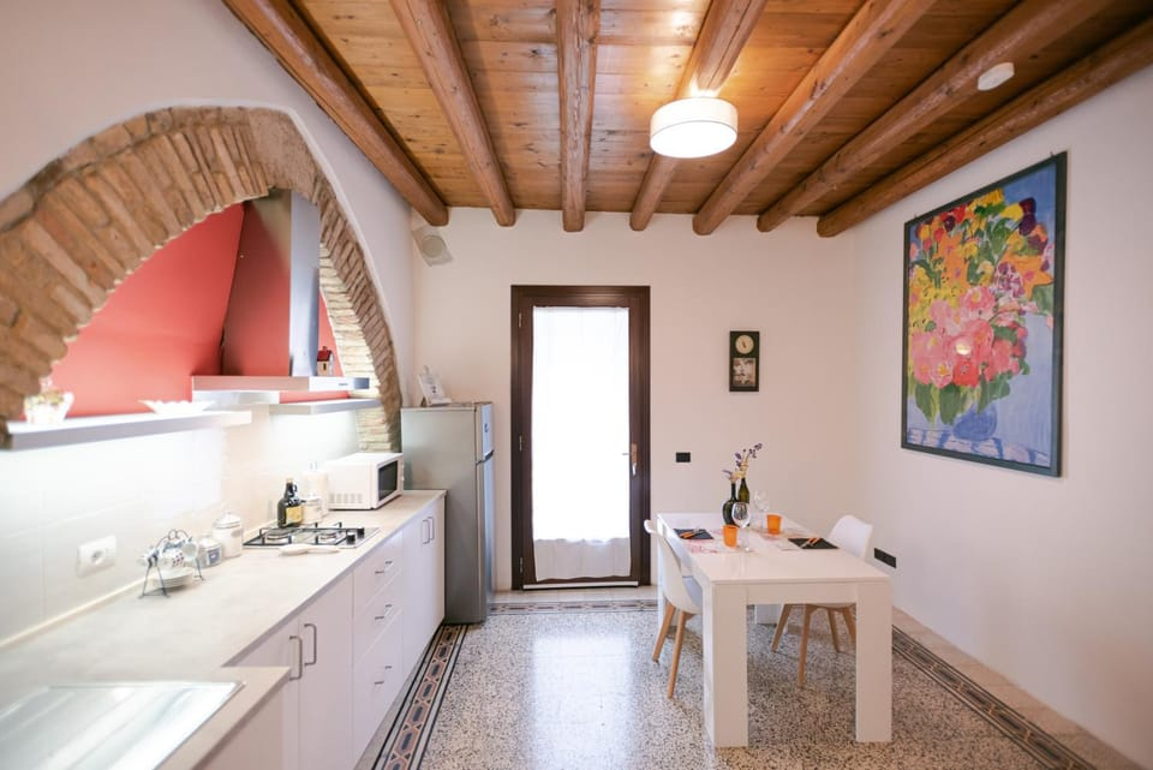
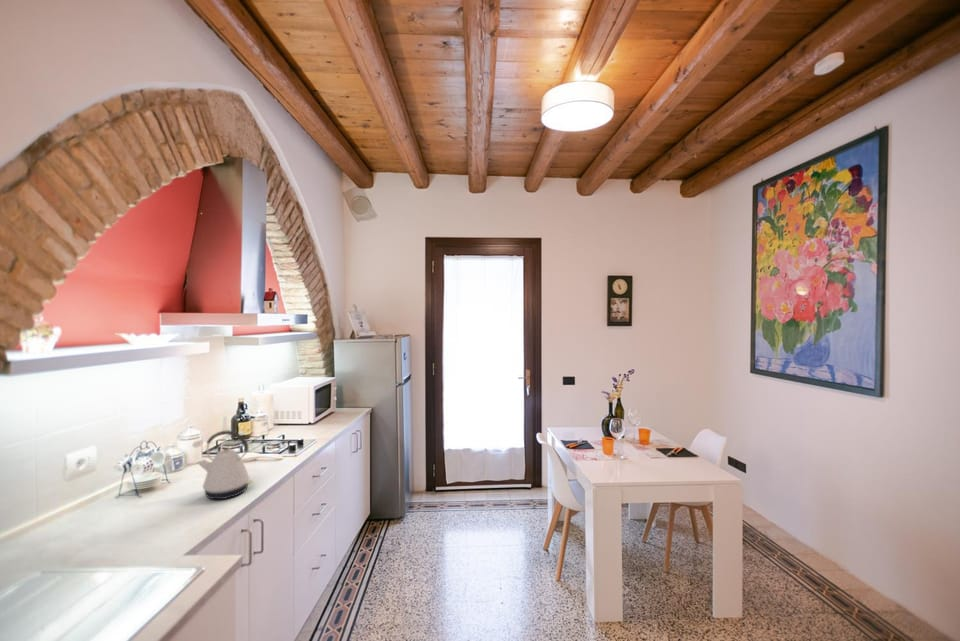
+ kettle (224, 462)
